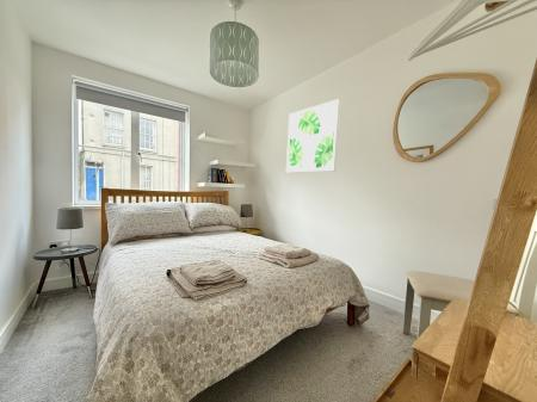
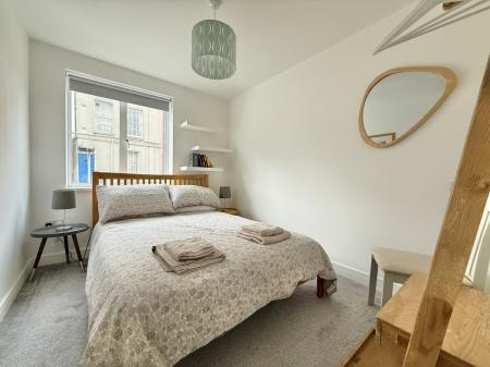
- wall art (310, 140)
